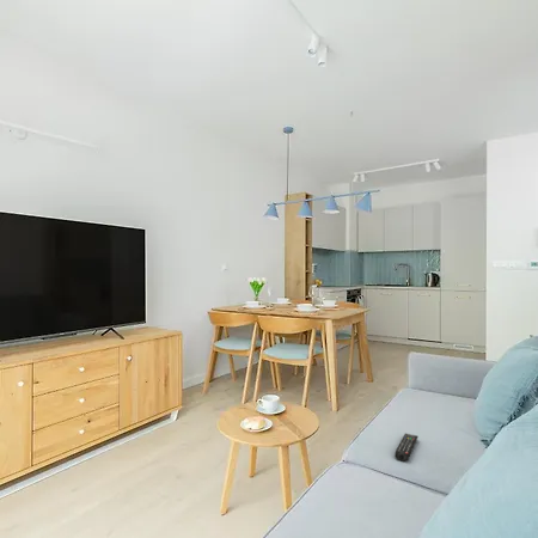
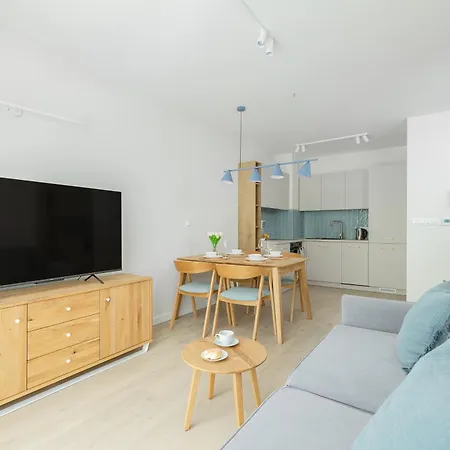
- remote control (406, 445)
